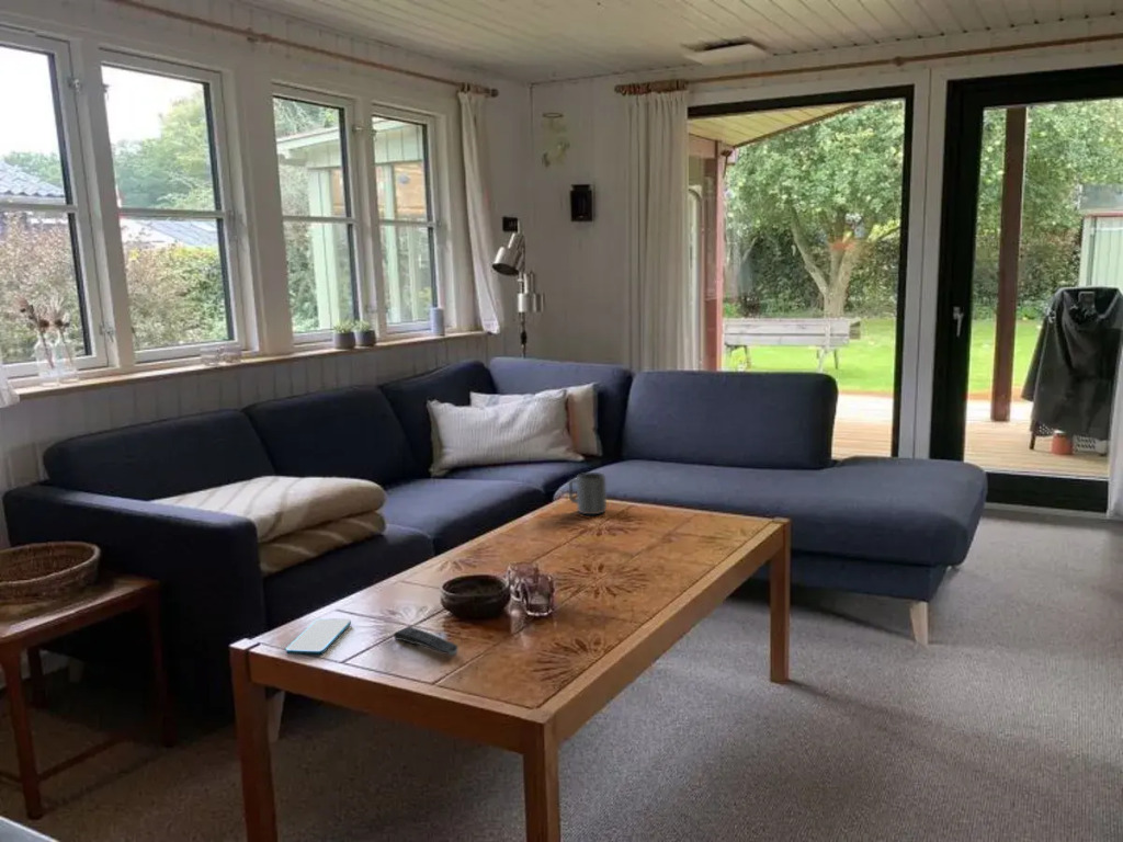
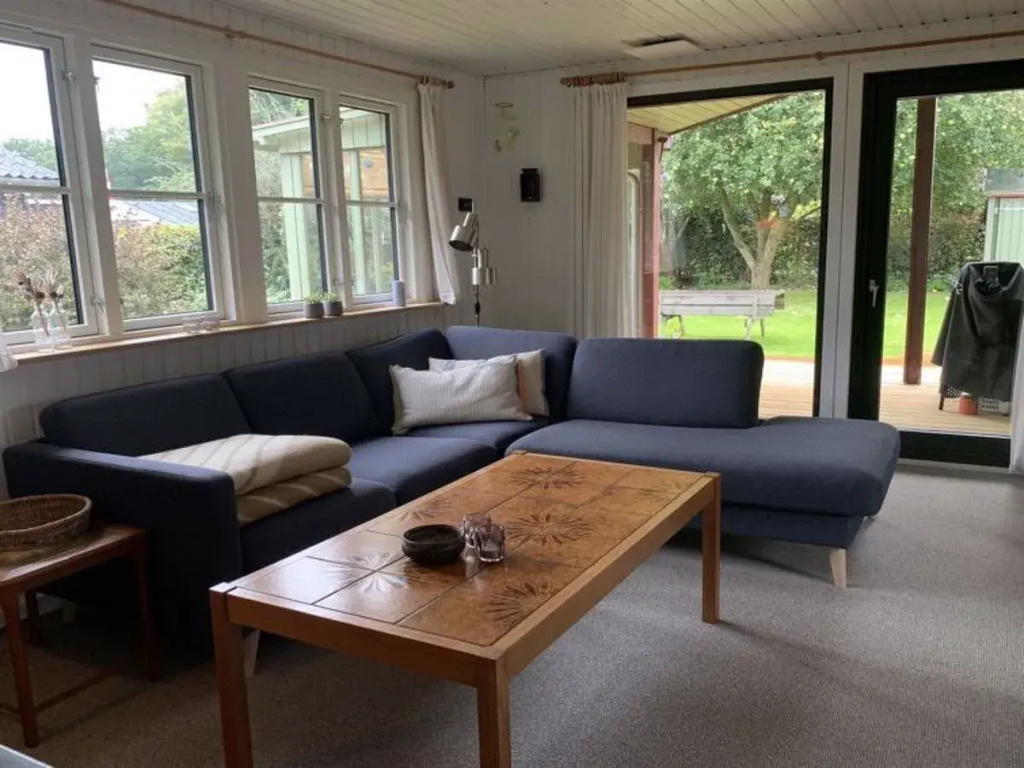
- remote control (428, 640)
- mug (587, 492)
- smartphone (319, 636)
